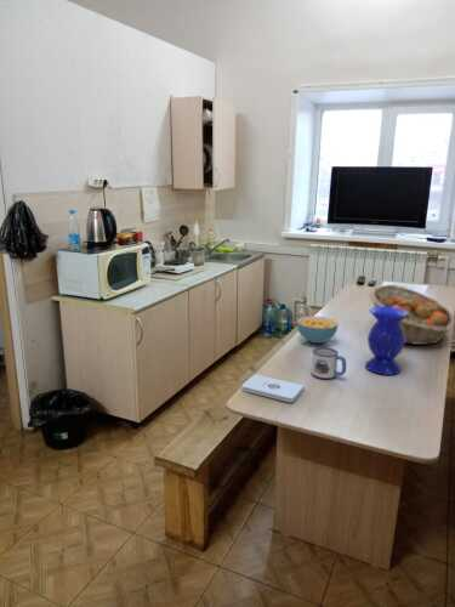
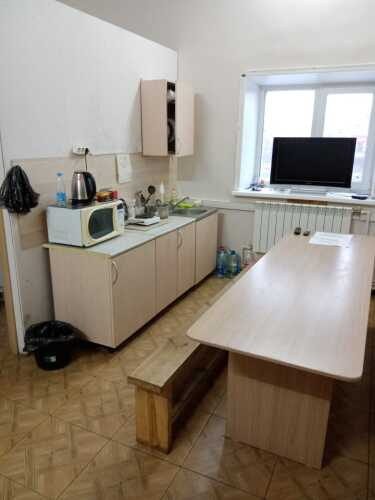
- fruit basket (410, 313)
- vase (386, 340)
- notepad (272, 387)
- mug (329, 363)
- cereal bowl (317, 331)
